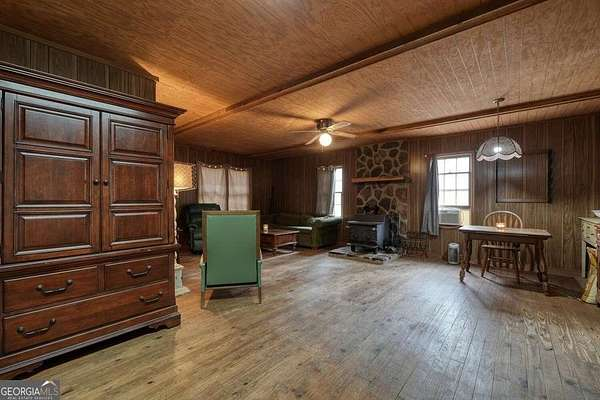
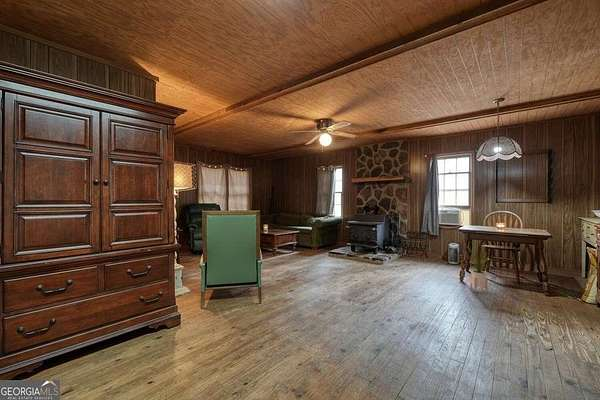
+ house plant (479, 265)
